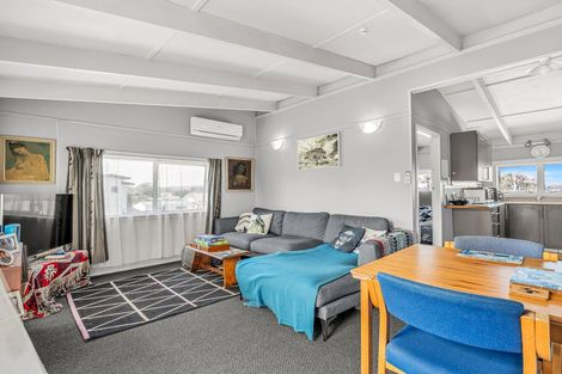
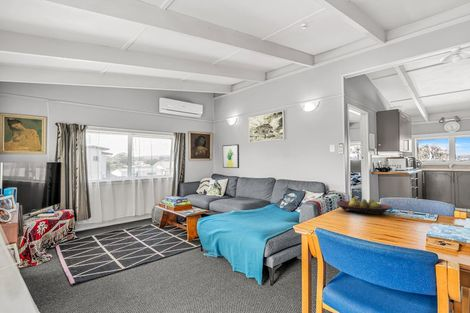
+ wall art (230, 156)
+ fruit bowl (362, 205)
